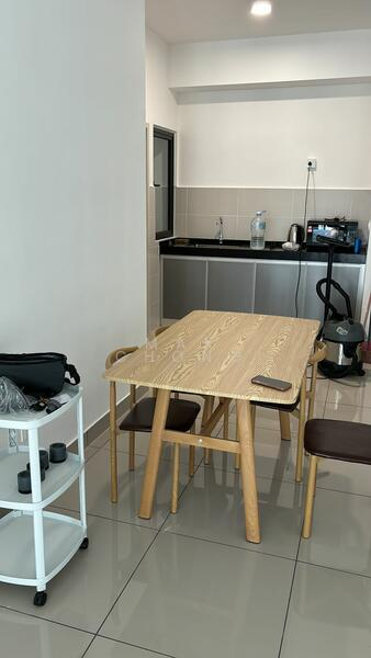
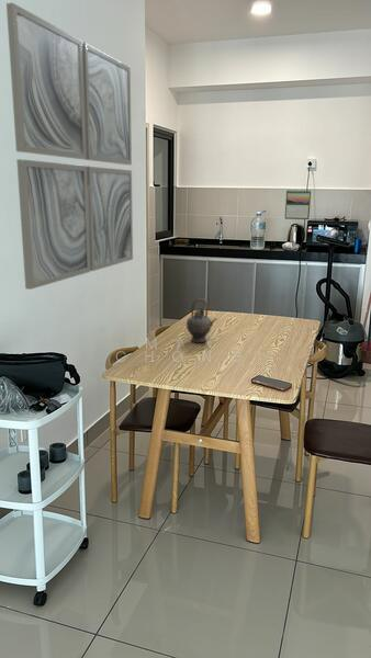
+ calendar (297, 204)
+ teapot (201, 320)
+ wall art (85, 159)
